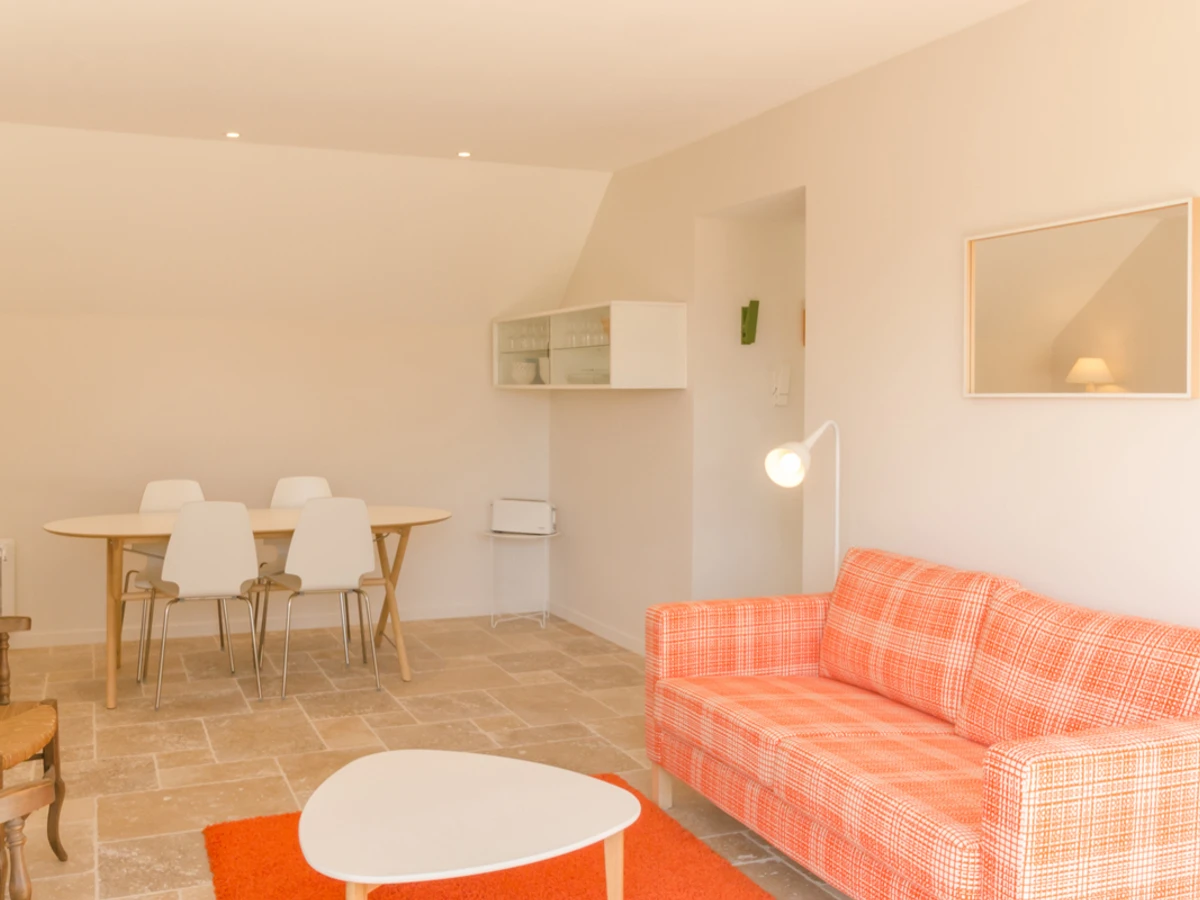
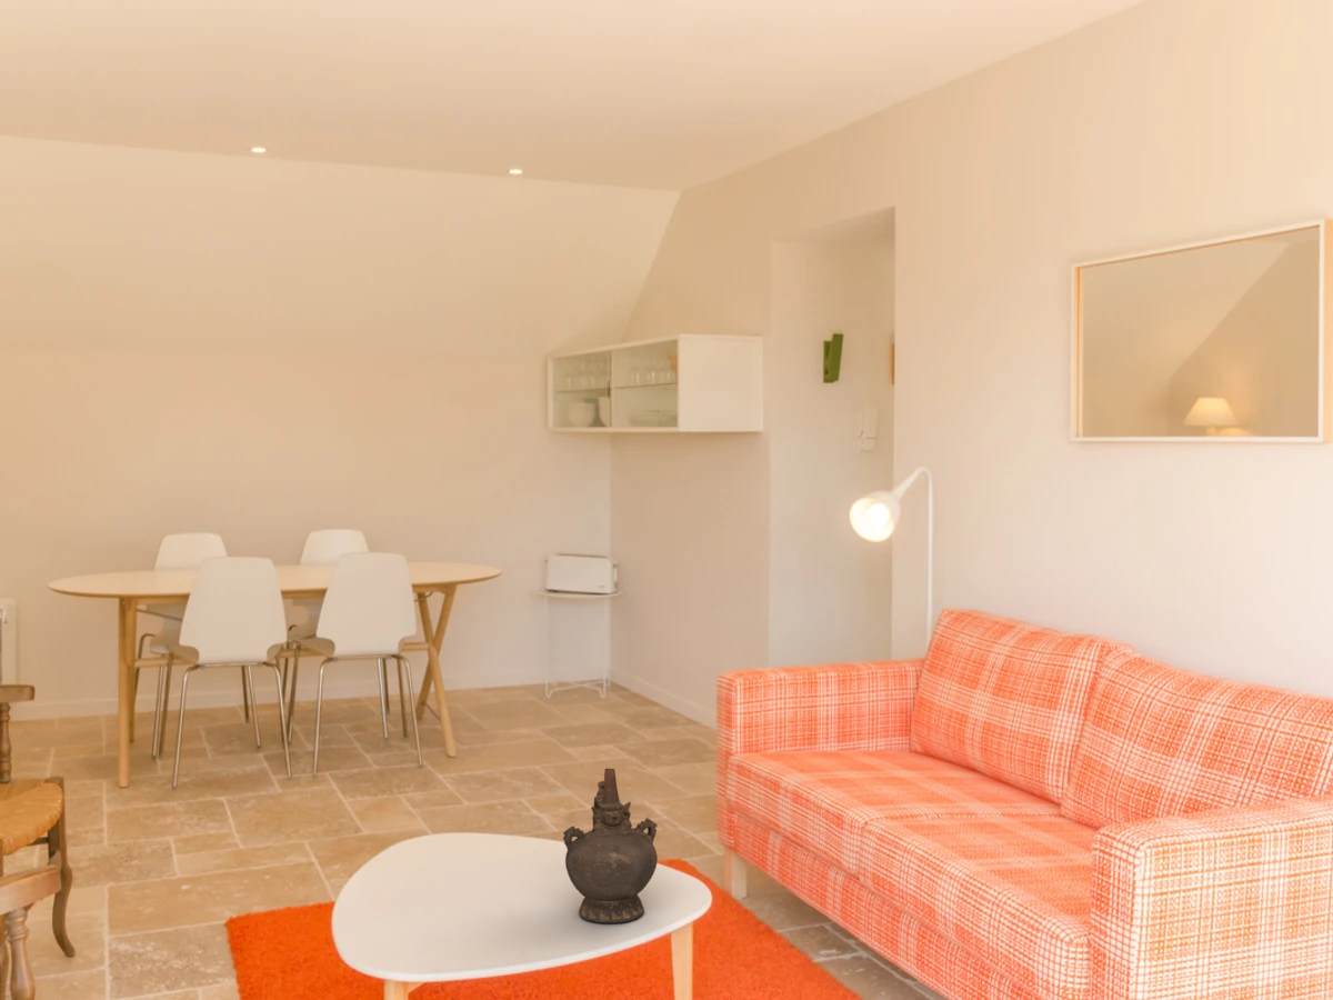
+ ceremonial vessel (610, 839)
